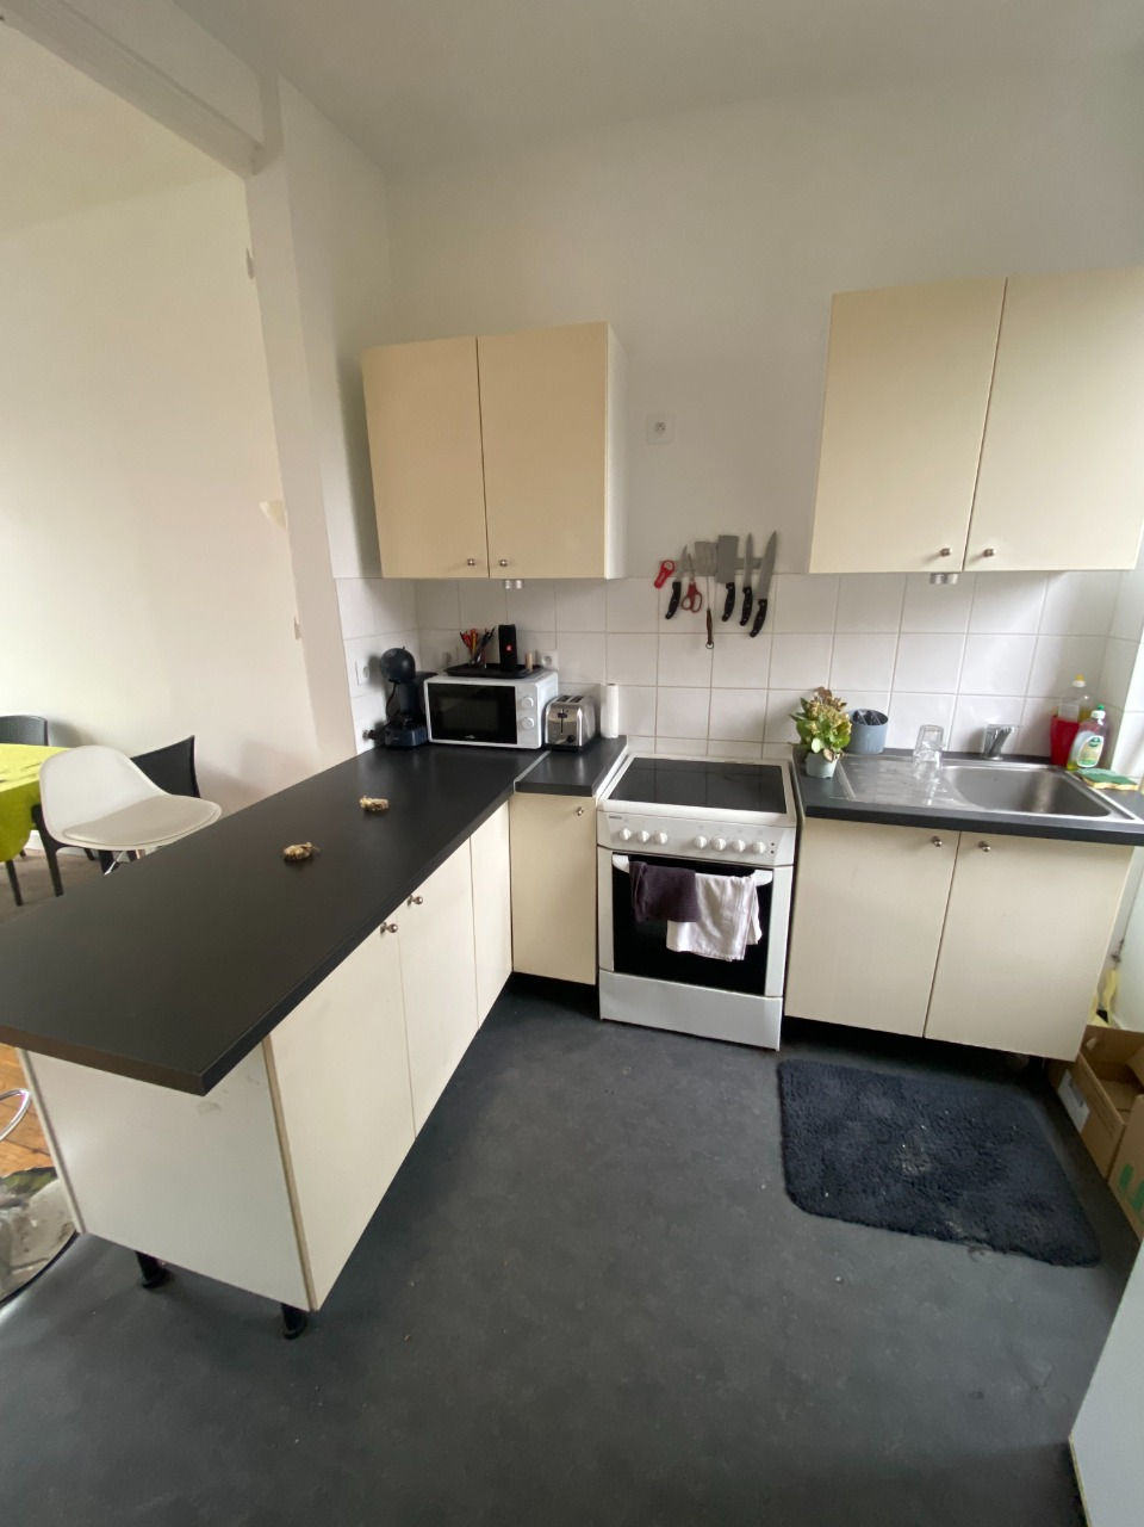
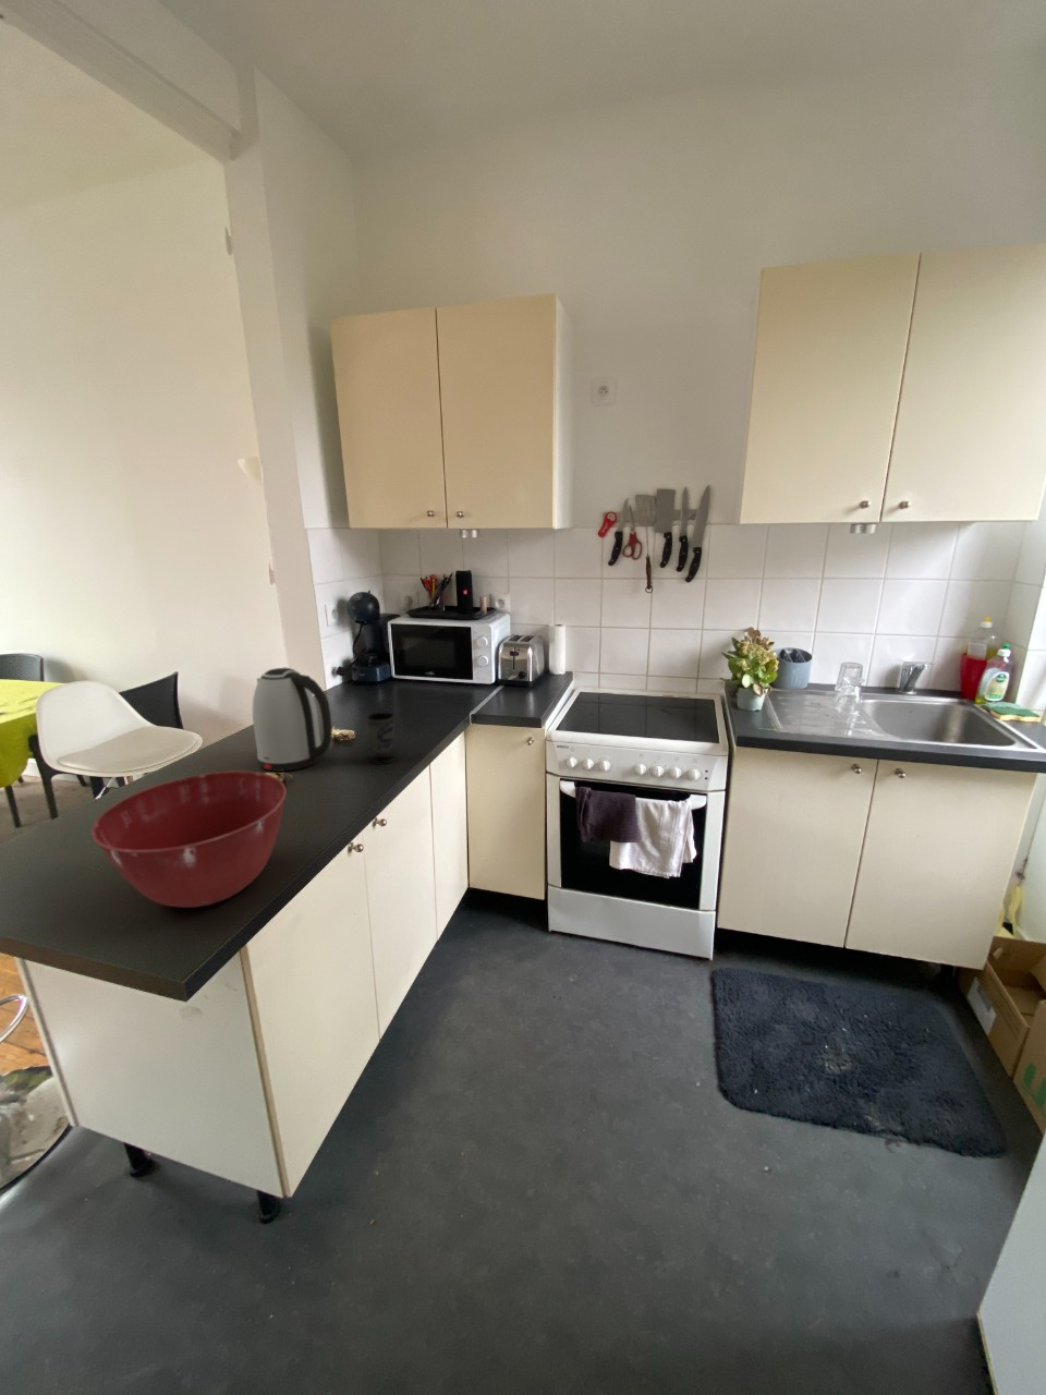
+ mixing bowl (201, 845)
+ cup (381, 738)
+ kettle (294, 716)
